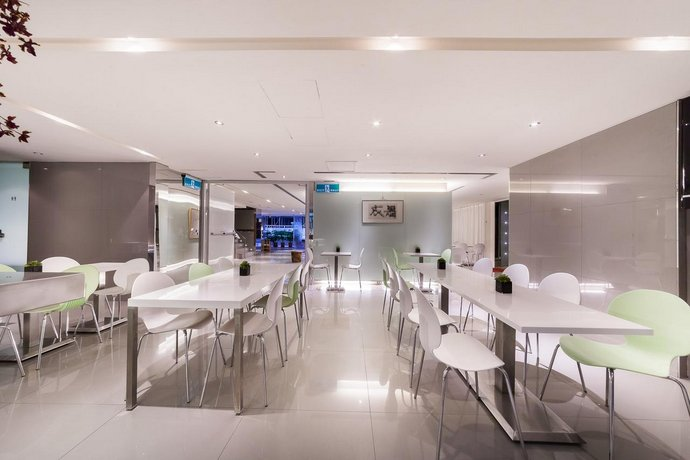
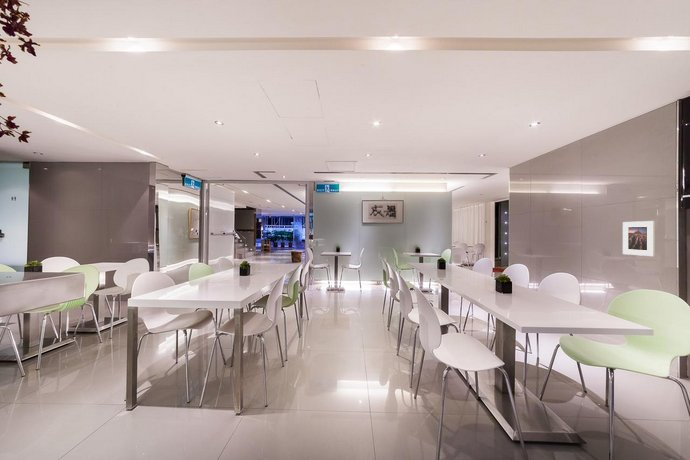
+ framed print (637, 238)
